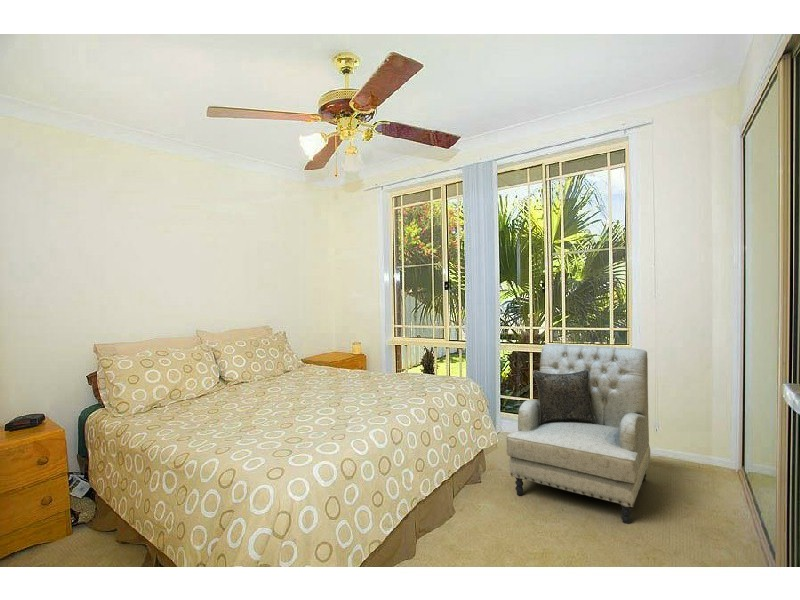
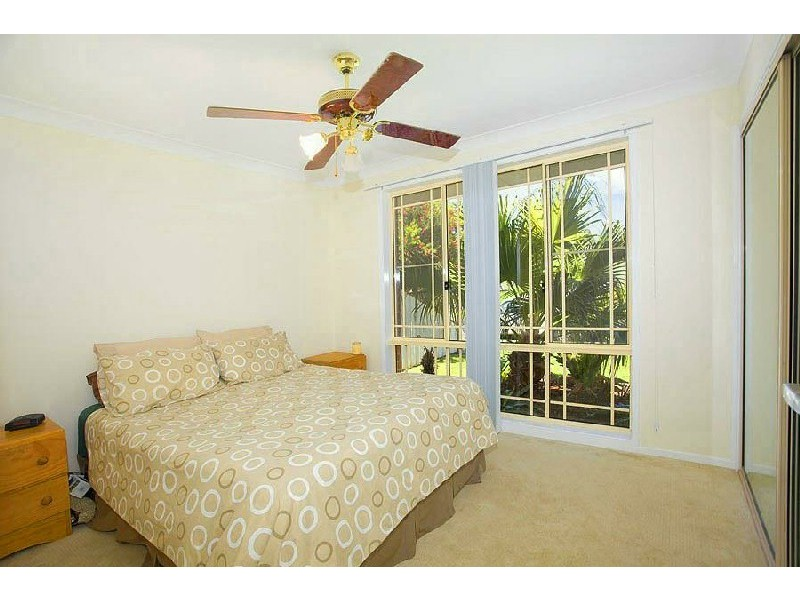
- armchair (581, 419)
